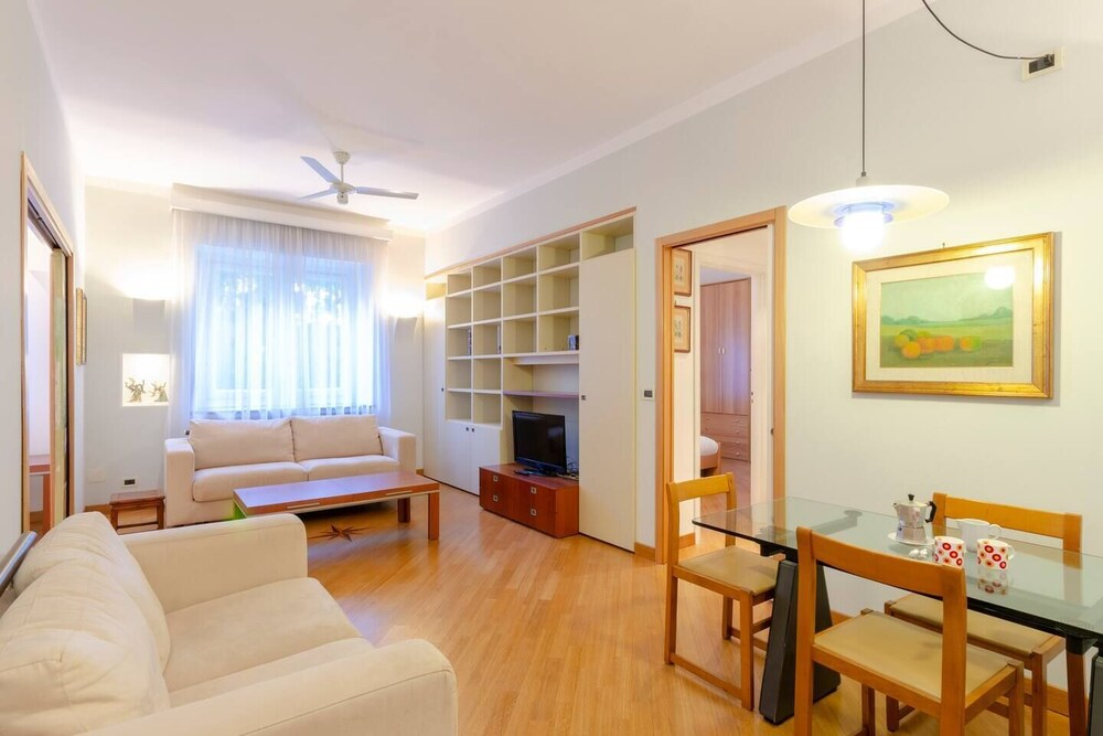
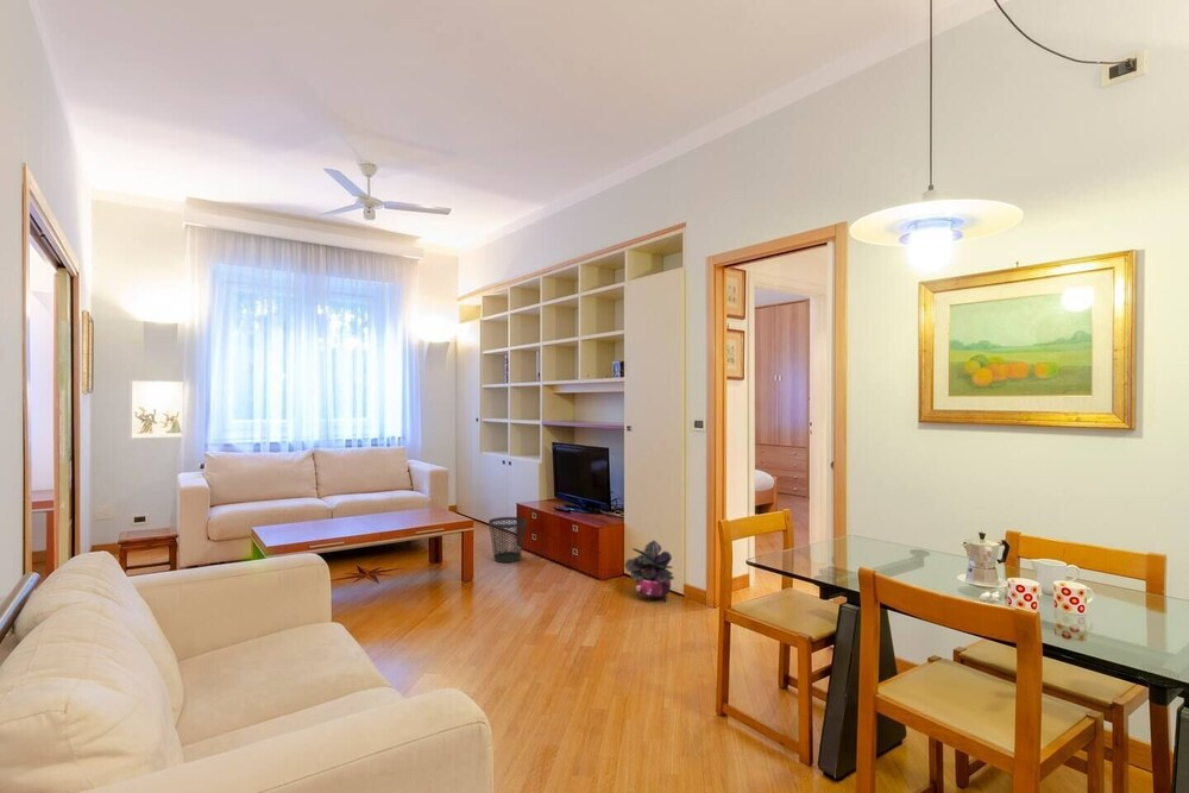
+ potted plant (652, 569)
+ wastebasket (508, 540)
